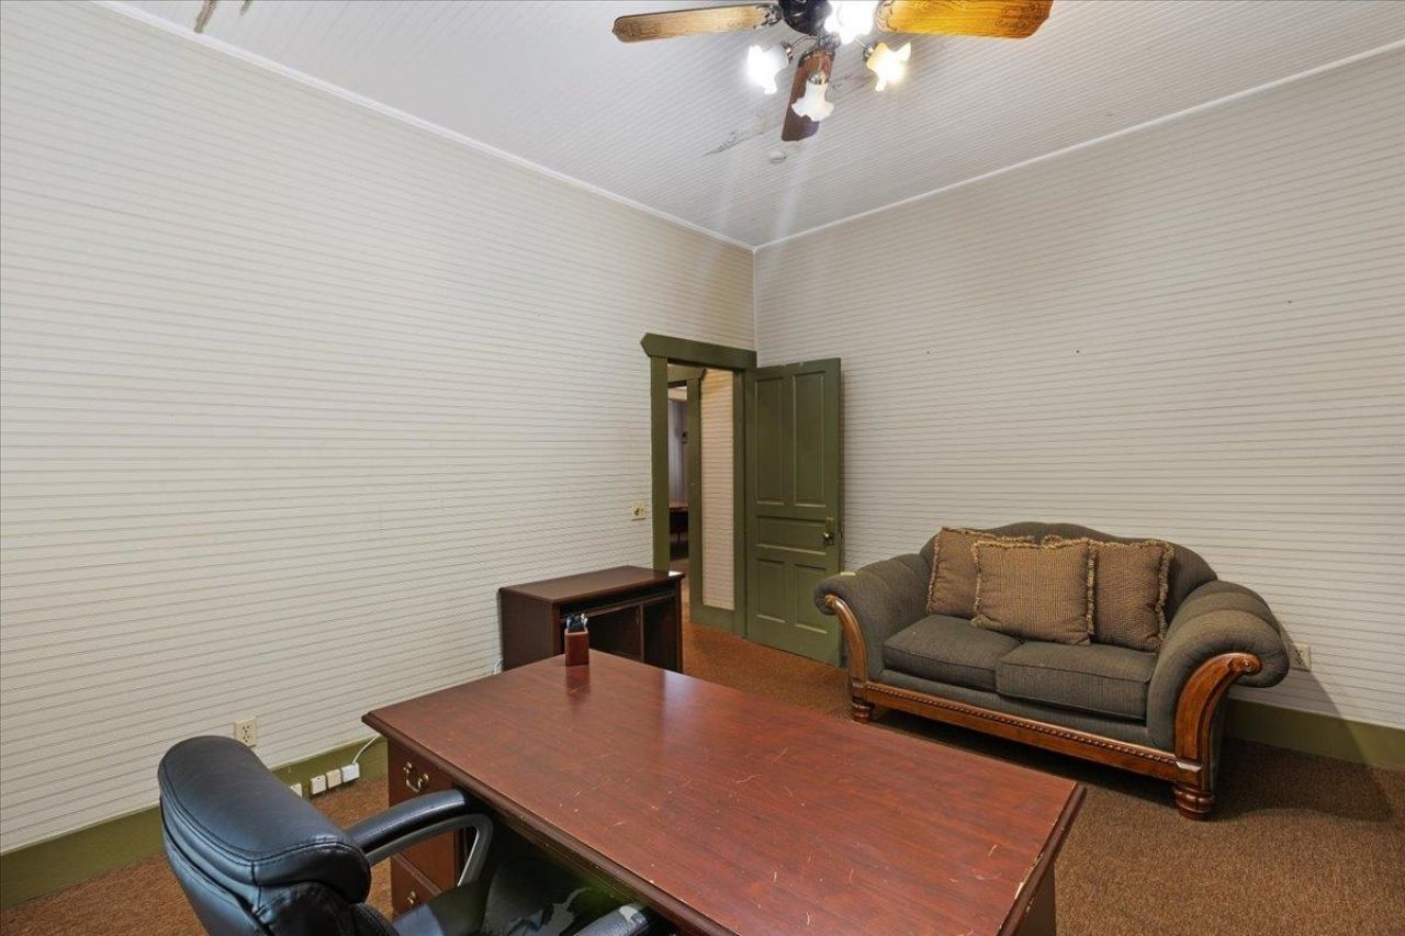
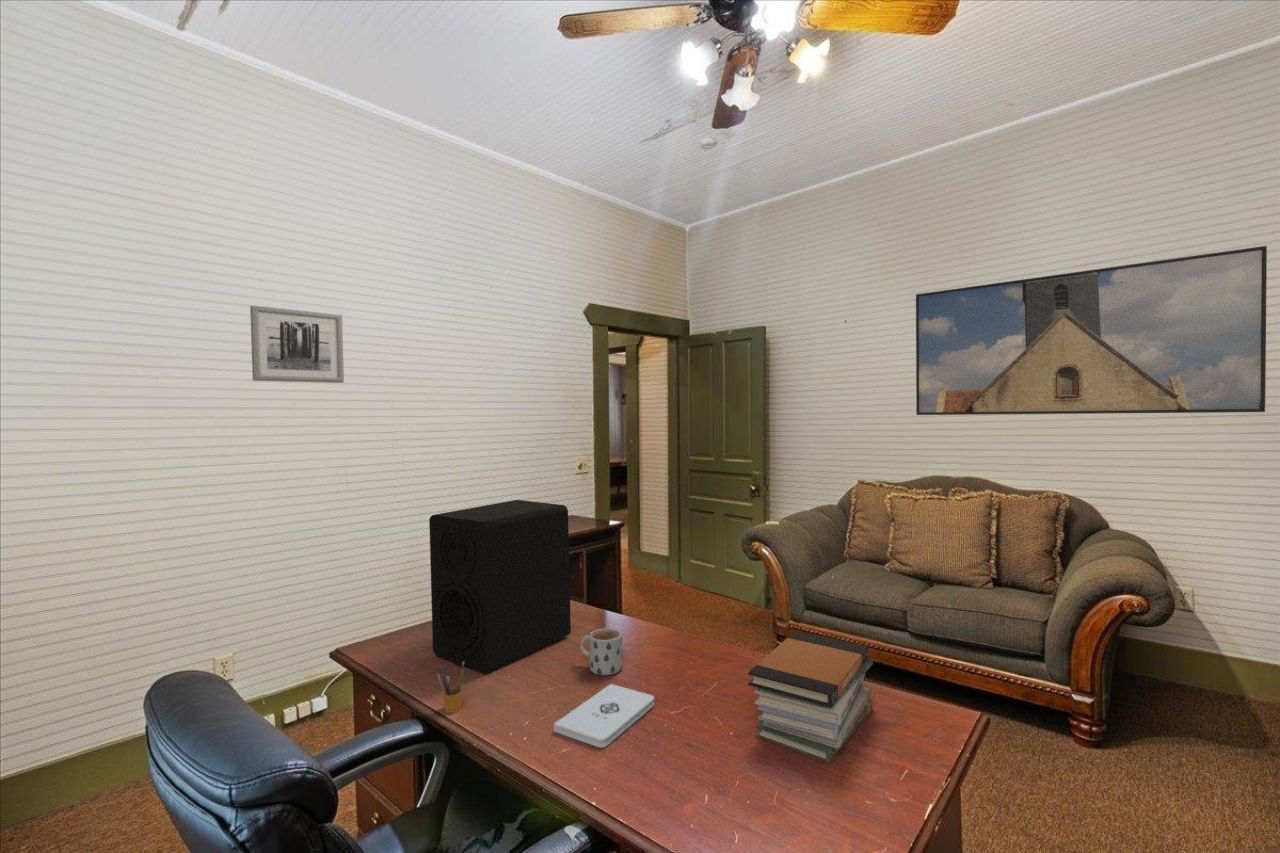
+ pencil box (452, 688)
+ book stack (813, 691)
+ mug (600, 650)
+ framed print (1063, 344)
+ speaker (504, 577)
+ wall art (299, 346)
+ notepad (607, 713)
